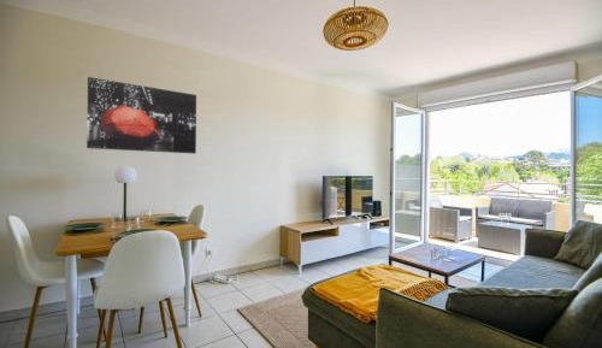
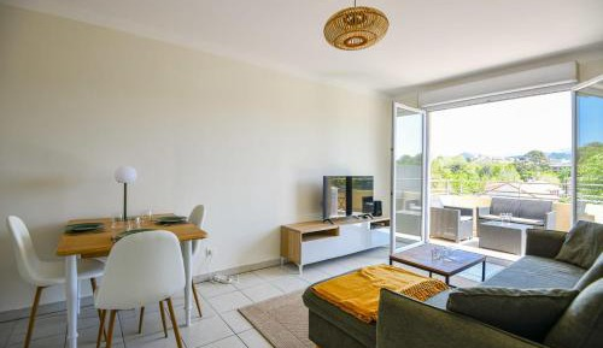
- wall art (146, 118)
